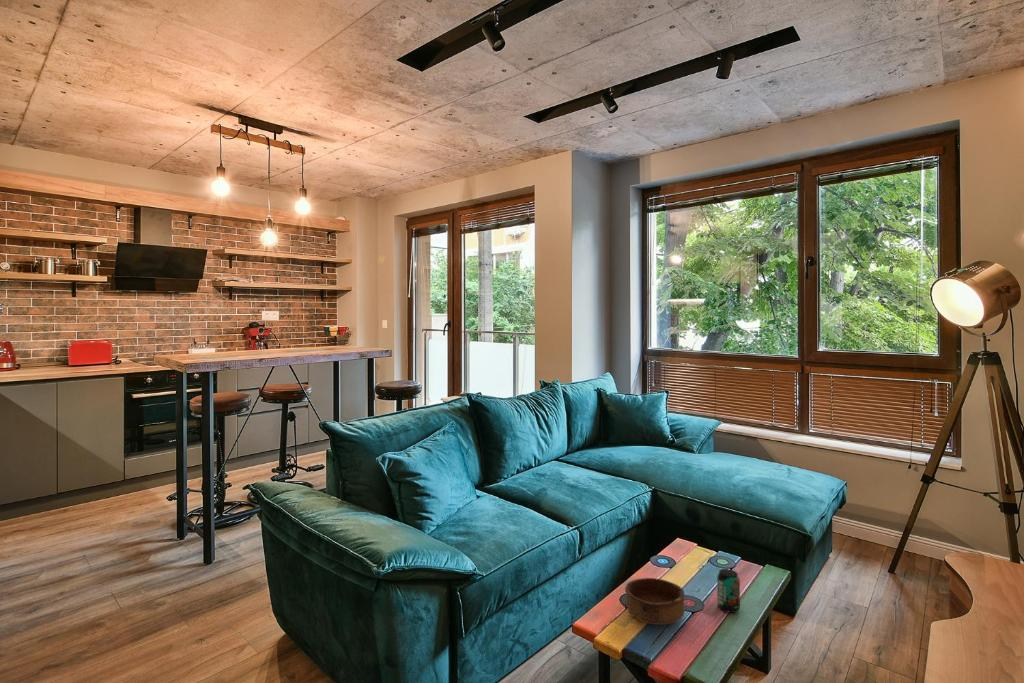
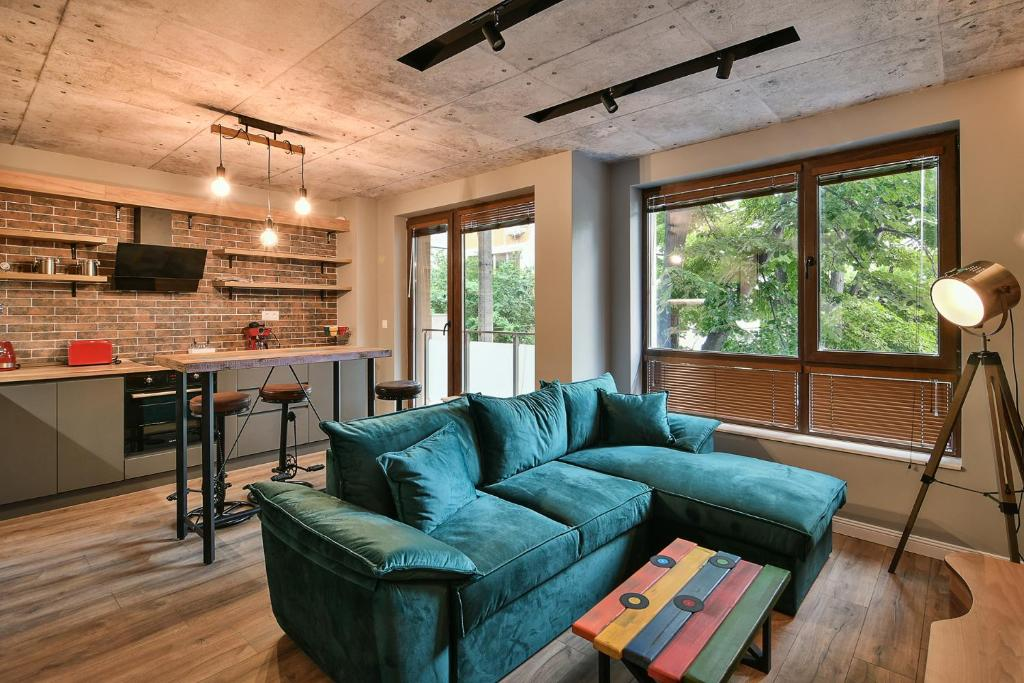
- bowl (654, 601)
- beverage can (728, 590)
